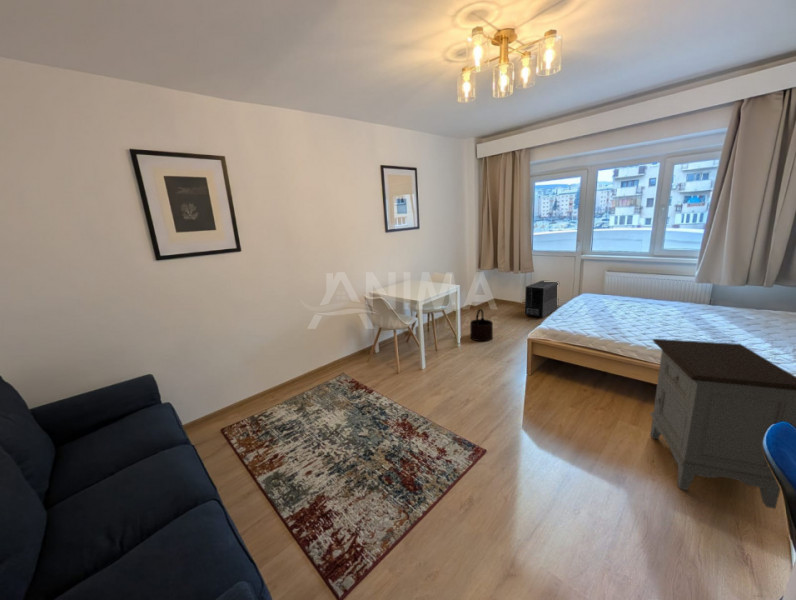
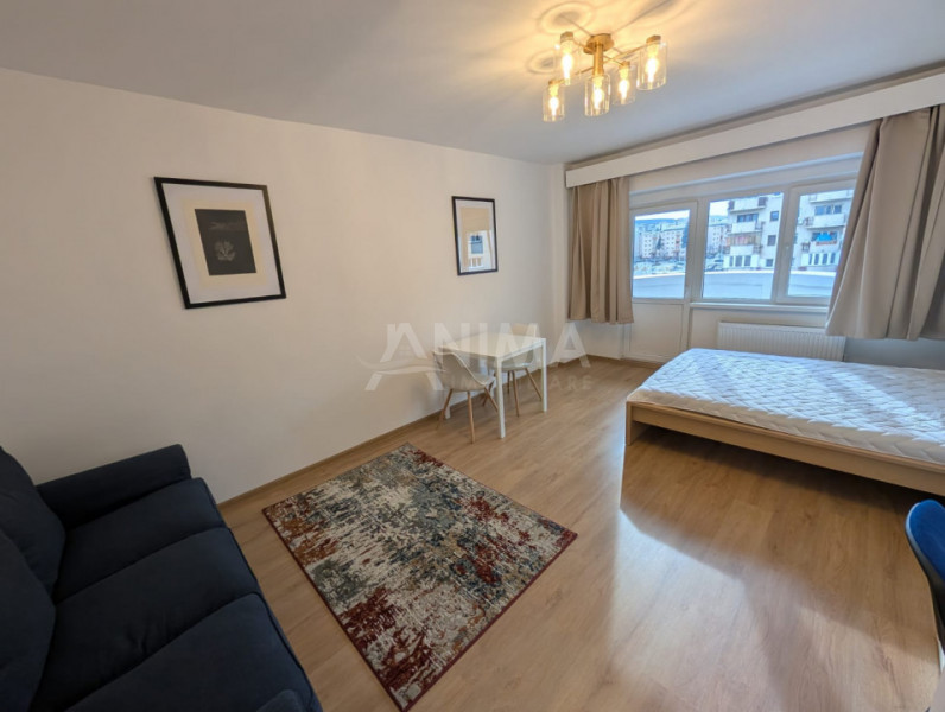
- air purifier (542, 298)
- wooden bucket (481, 323)
- nightstand (707, 414)
